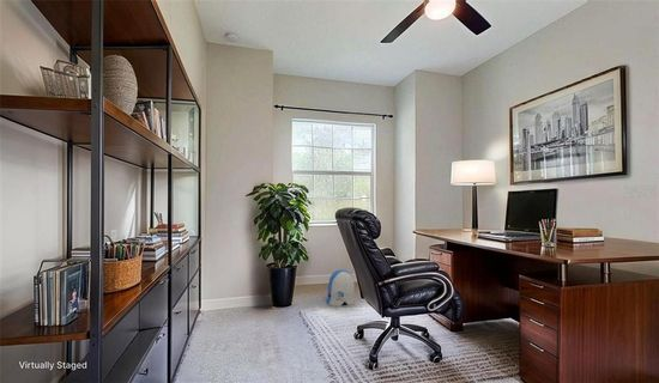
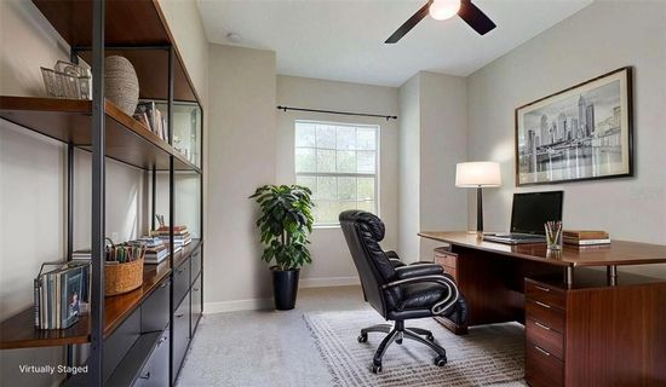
- sun visor (340, 285)
